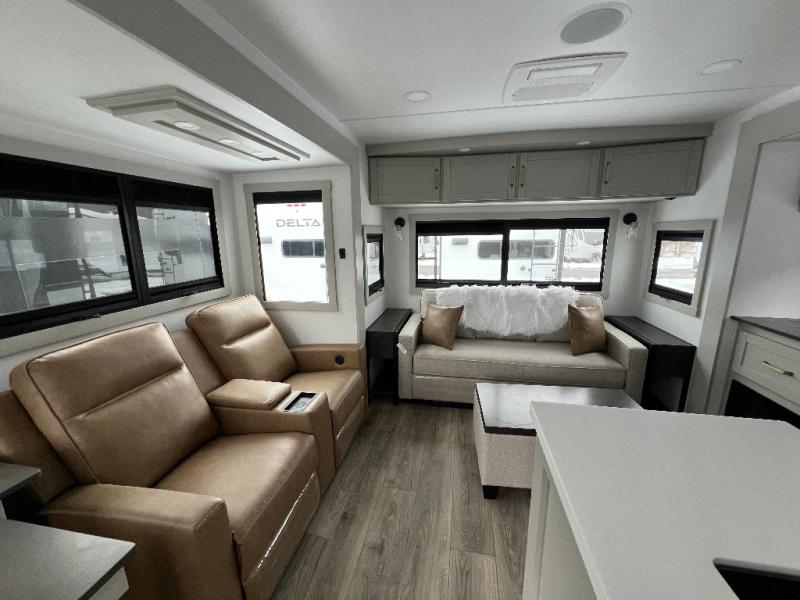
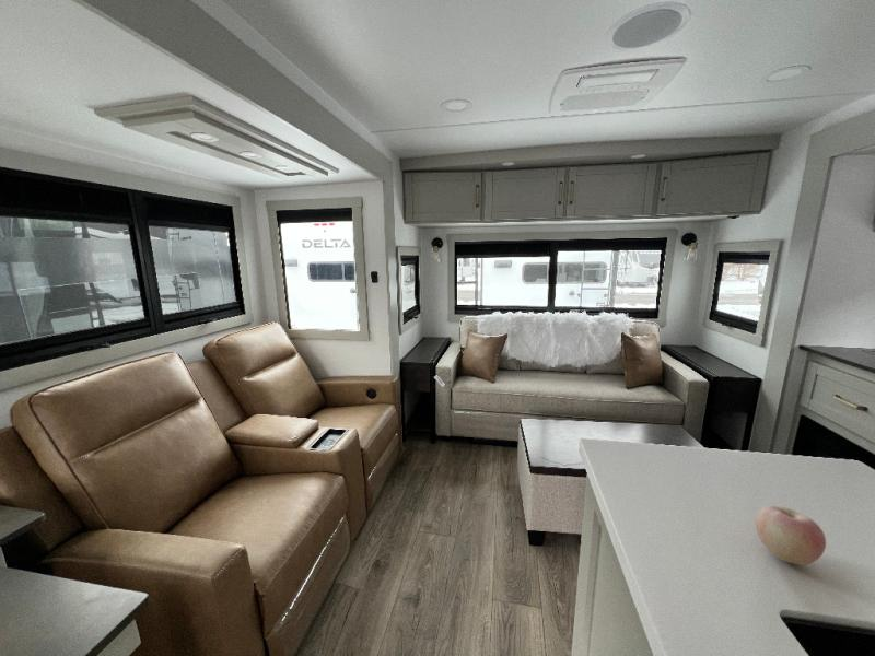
+ apple (788, 535)
